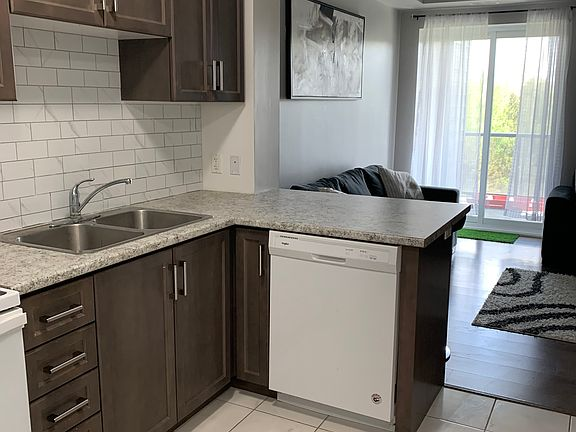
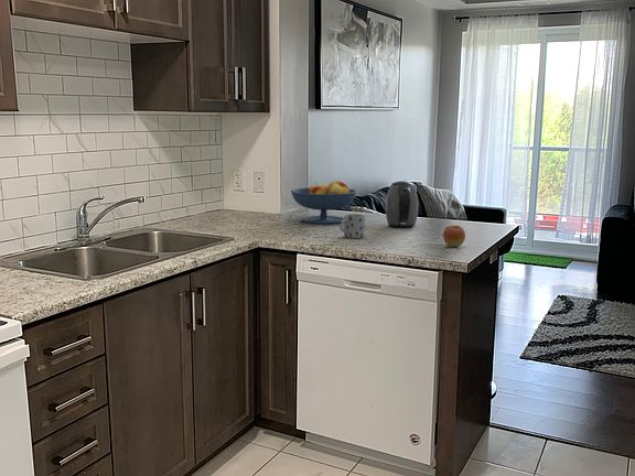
+ fruit bowl (323, 199)
+ mug (351, 226)
+ kettle (402, 204)
+ apple (453, 236)
